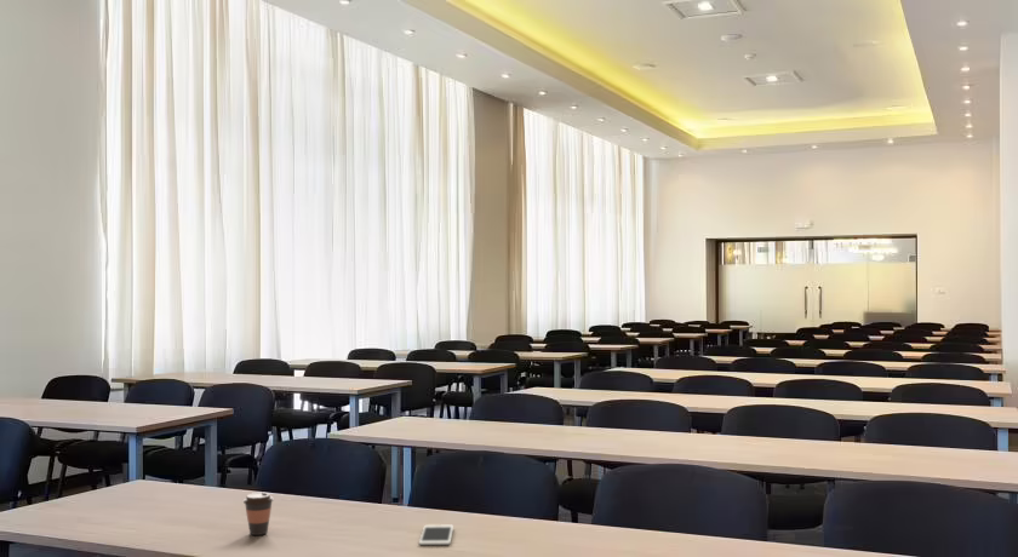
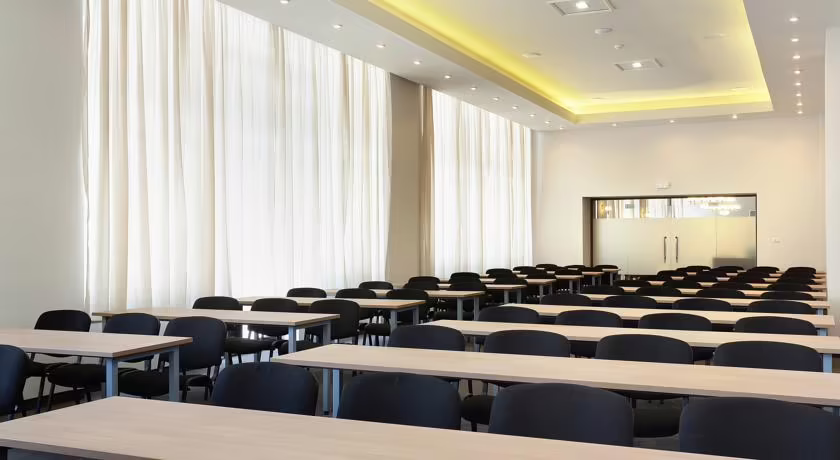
- cell phone (436, 534)
- coffee cup (258, 513)
